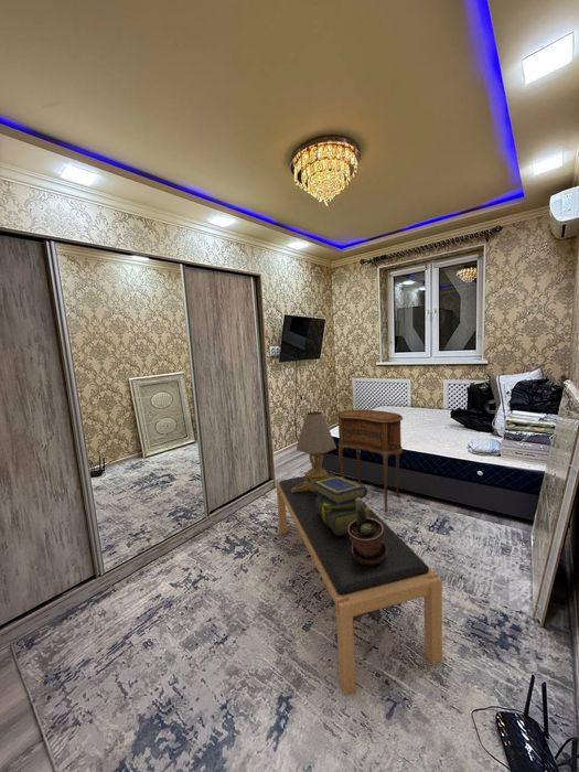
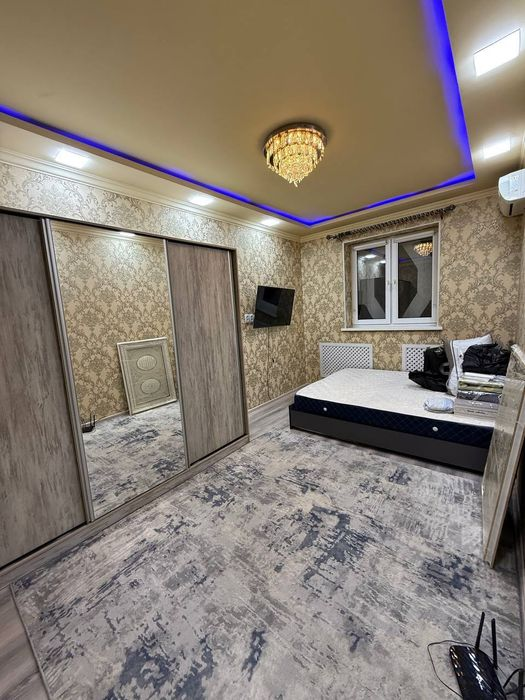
- bench (336, 544)
- side table (369, 451)
- lamp (315, 449)
- stack of books (339, 501)
- potted plant (366, 528)
